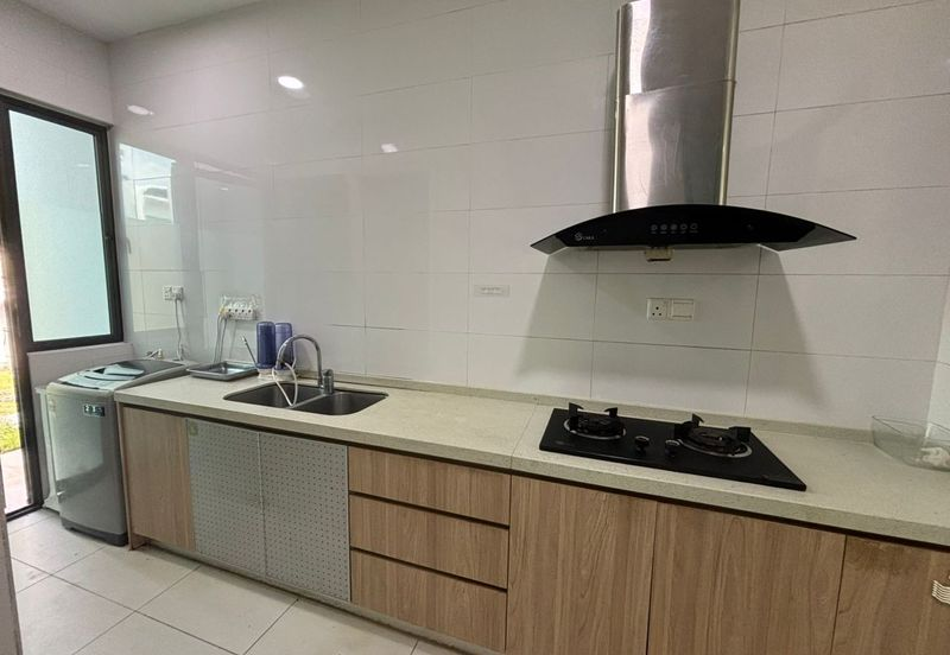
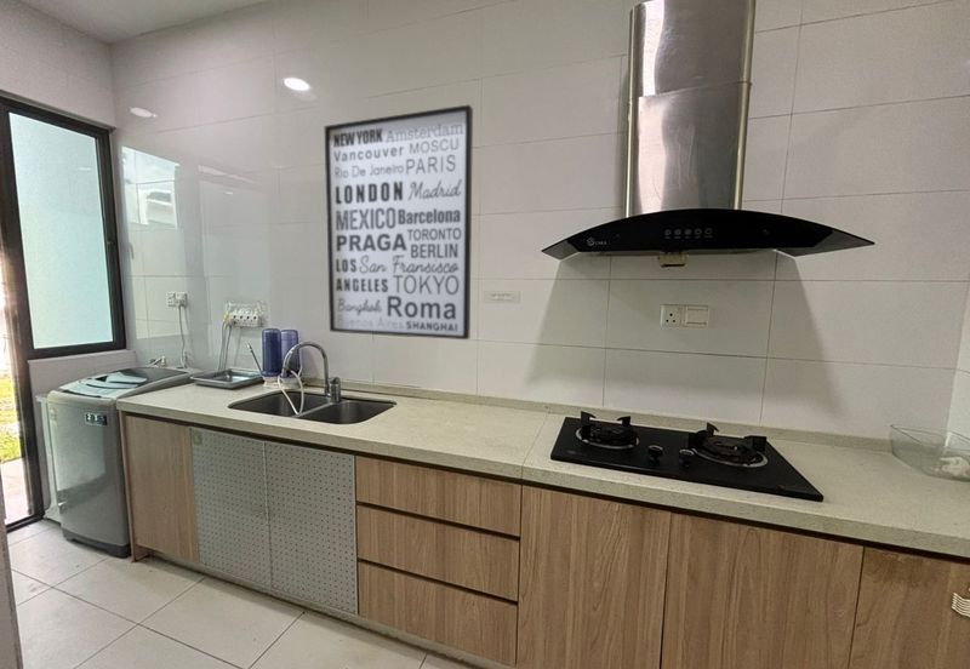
+ wall art (394, 229)
